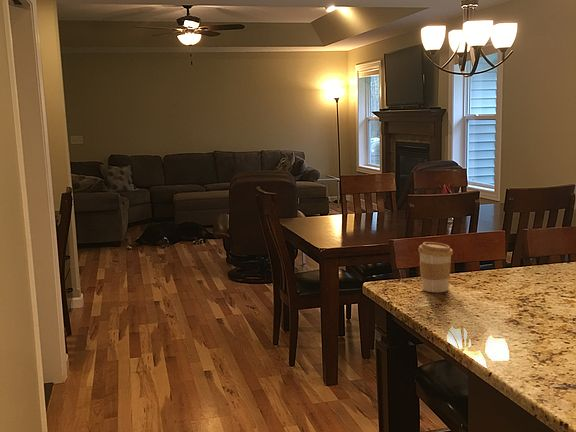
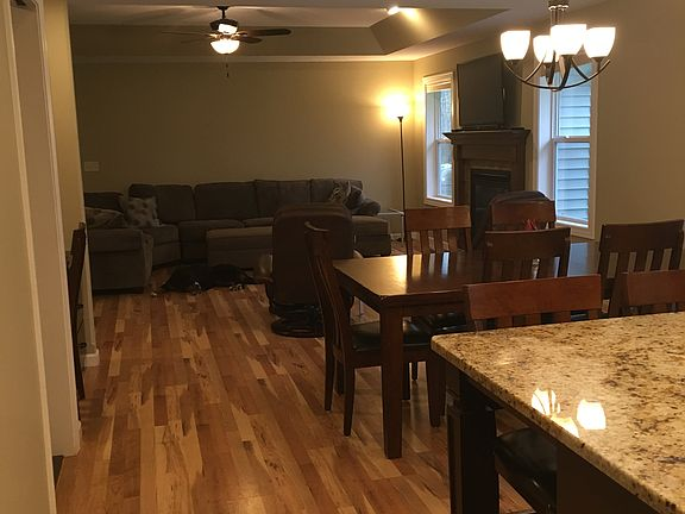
- coffee cup (435, 266)
